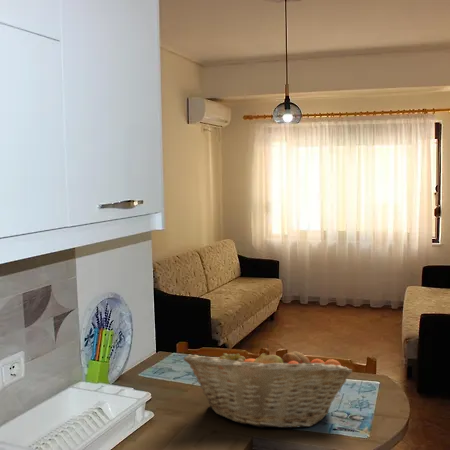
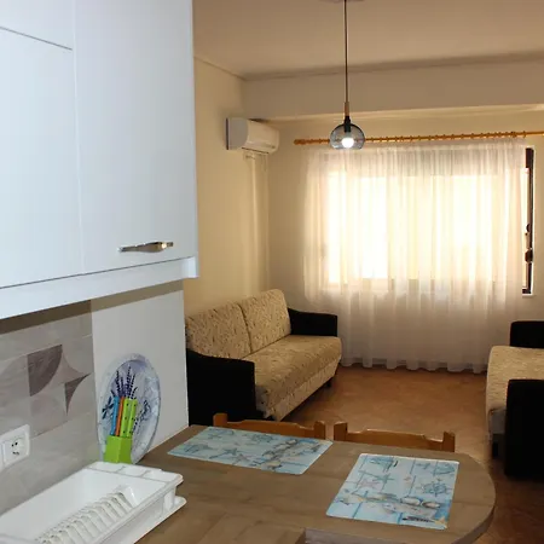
- fruit basket (266, 376)
